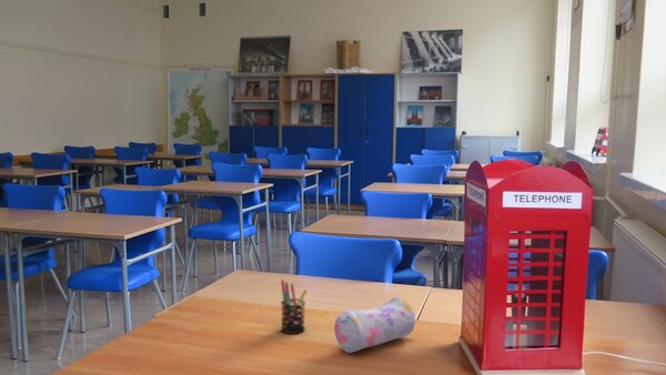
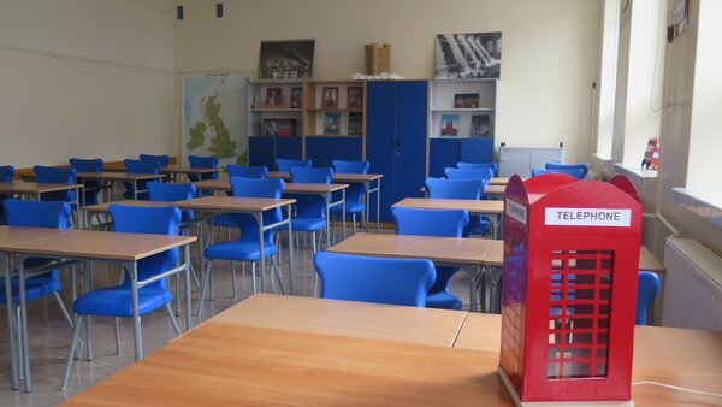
- pen holder (290, 306)
- pencil case (375, 324)
